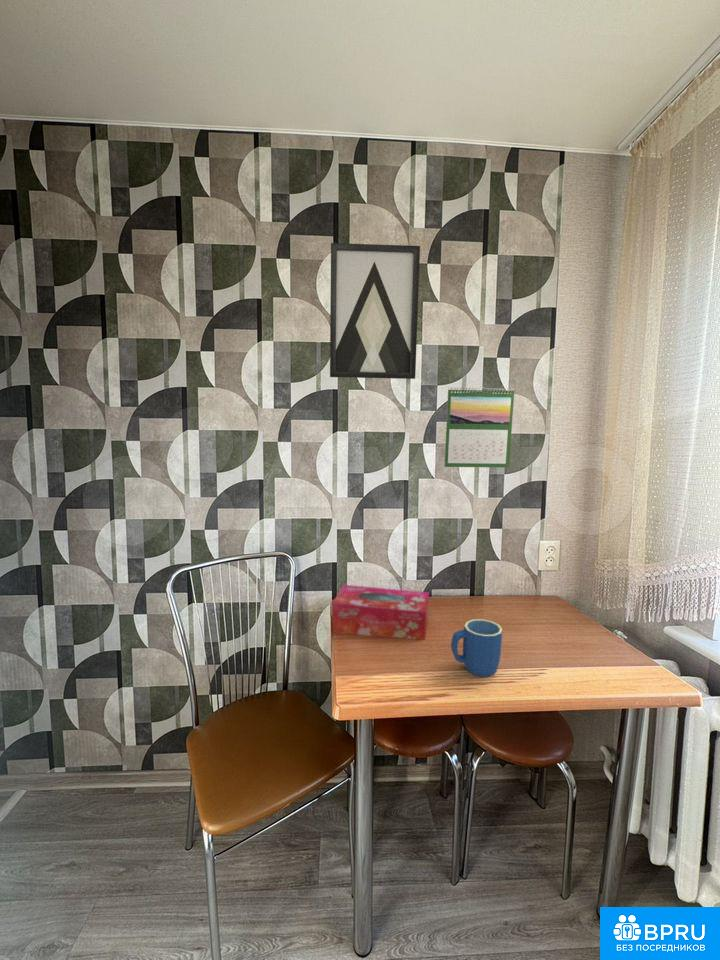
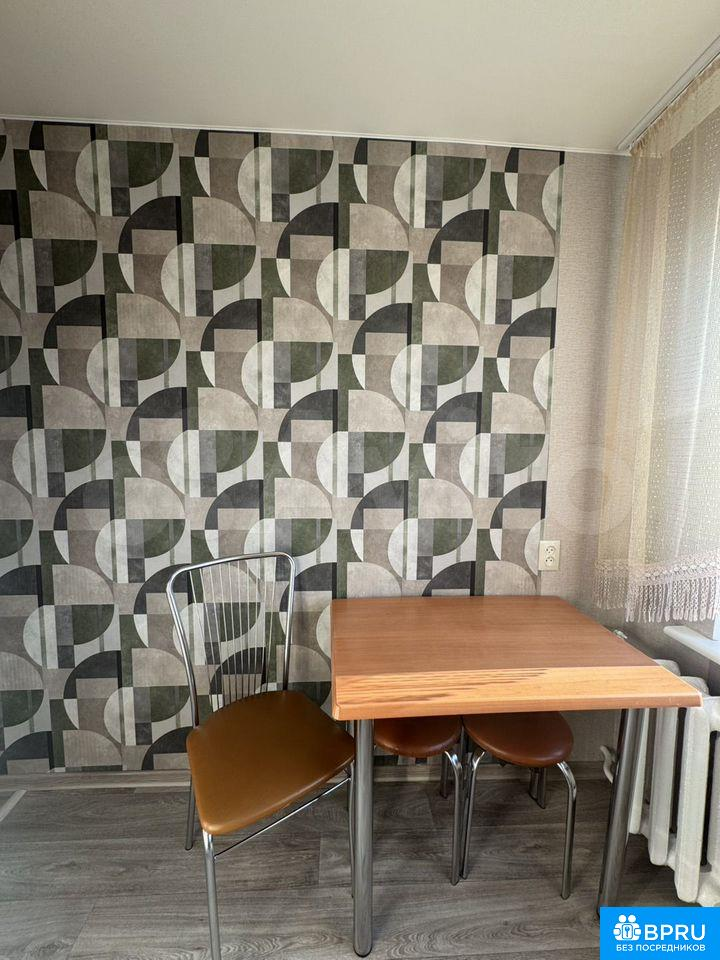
- tissue box (381, 611)
- wall art (373, 313)
- calendar (479, 427)
- mug (477, 648)
